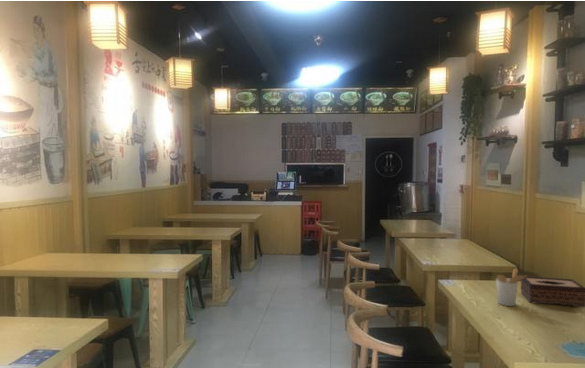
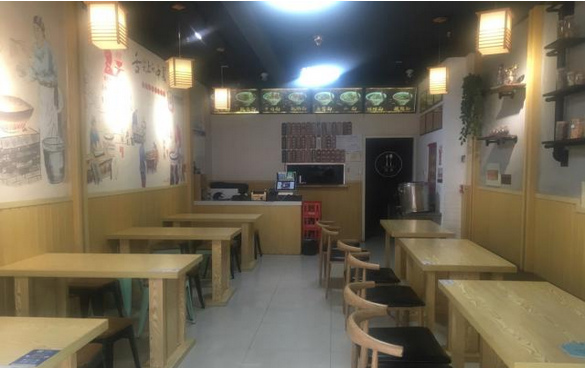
- utensil holder (510, 287)
- tissue box (551, 291)
